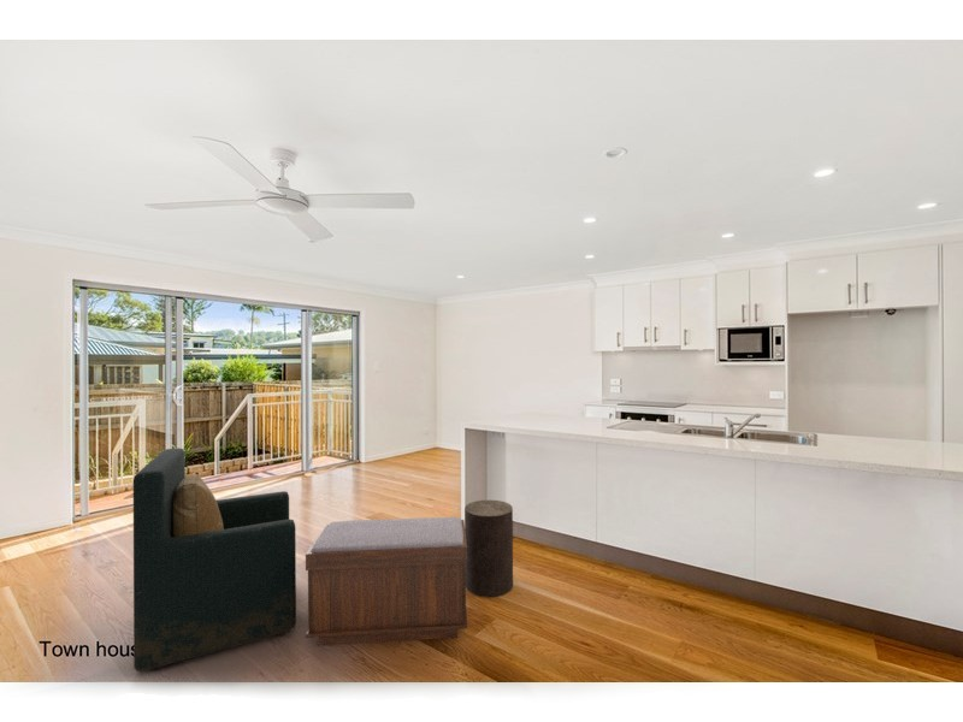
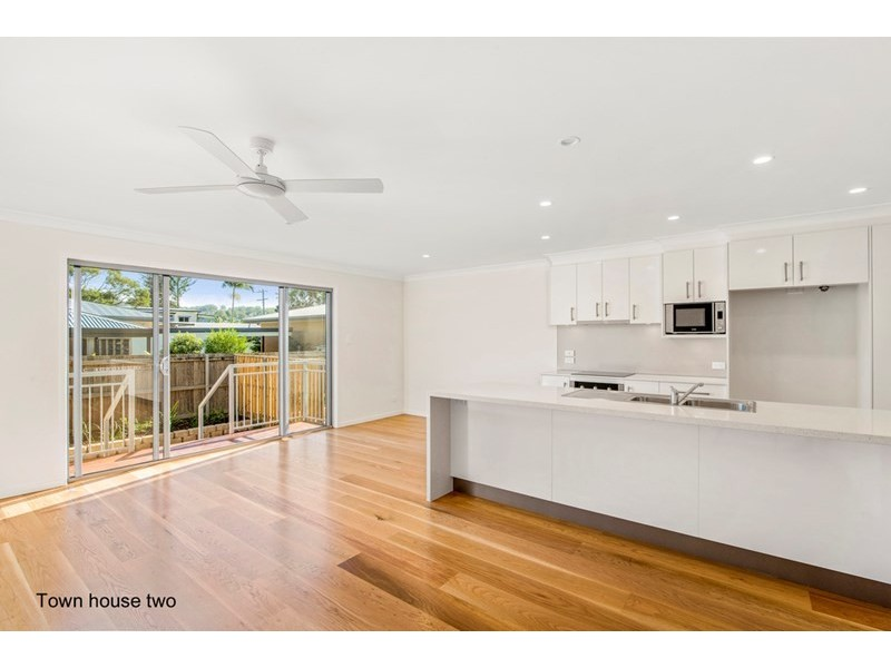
- armchair (225, 537)
- stool (489, 545)
- bench (392, 574)
